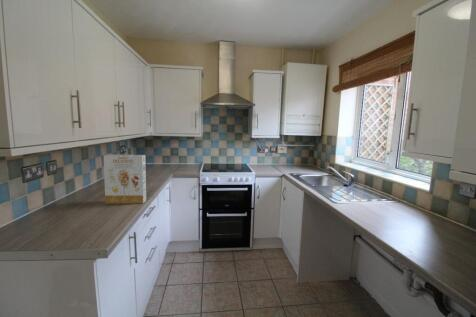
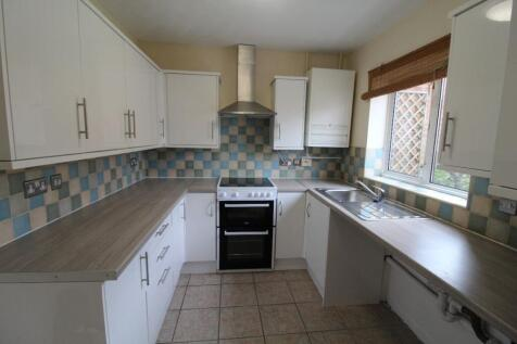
- cereal box (125, 178)
